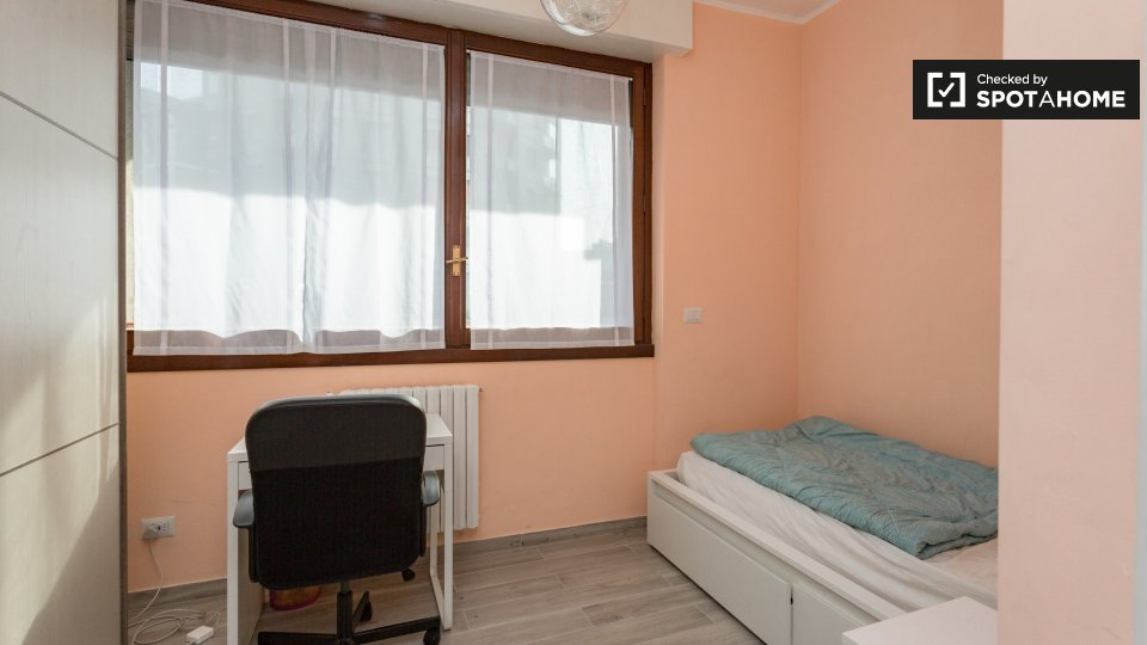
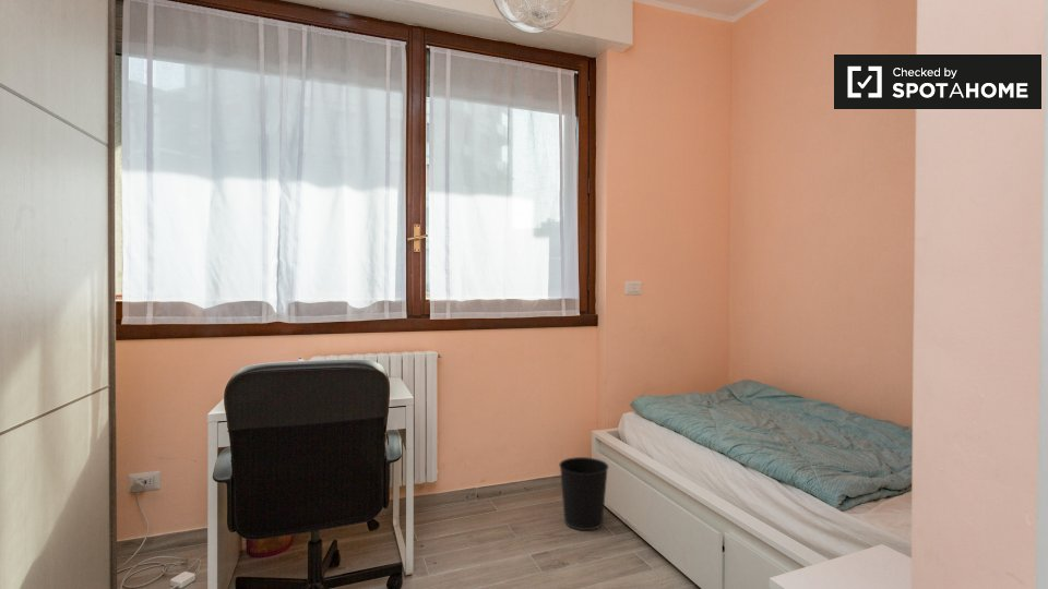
+ wastebasket (583, 493)
